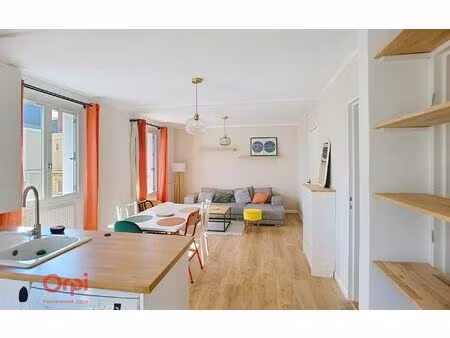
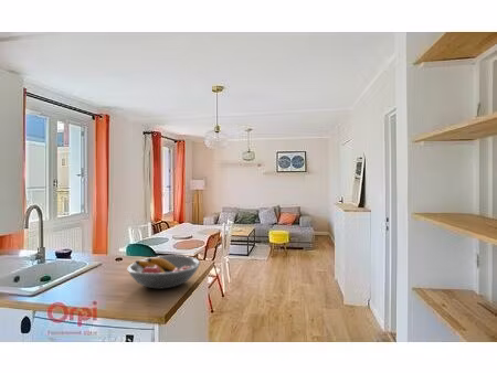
+ fruit bowl (165, 270)
